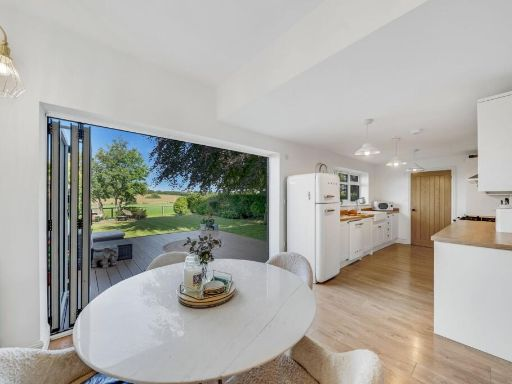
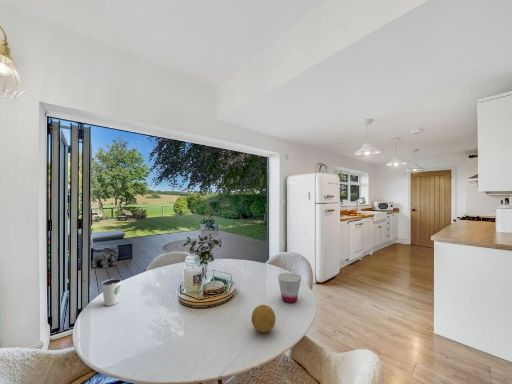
+ cup (289, 288)
+ dixie cup (111, 292)
+ fruit (263, 318)
